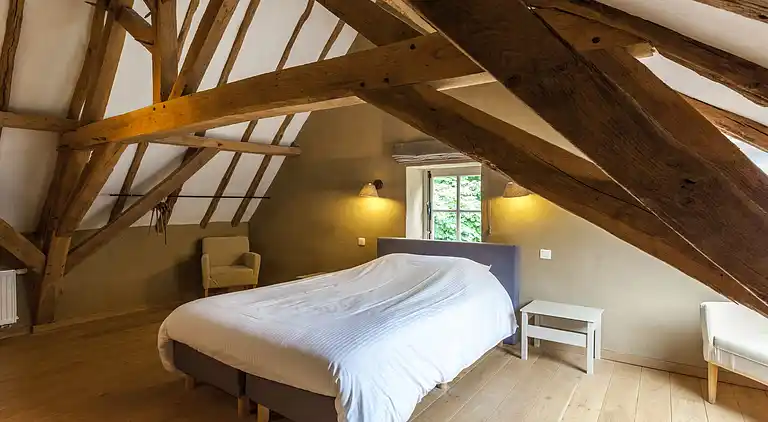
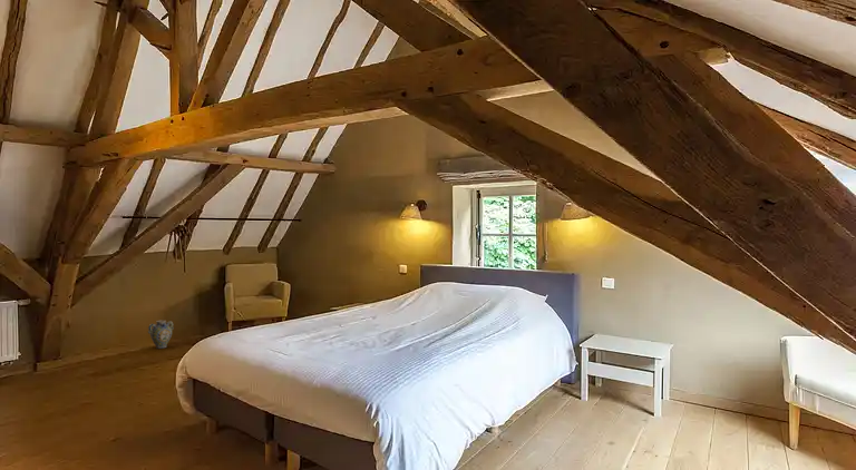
+ ceramic jug (160, 333)
